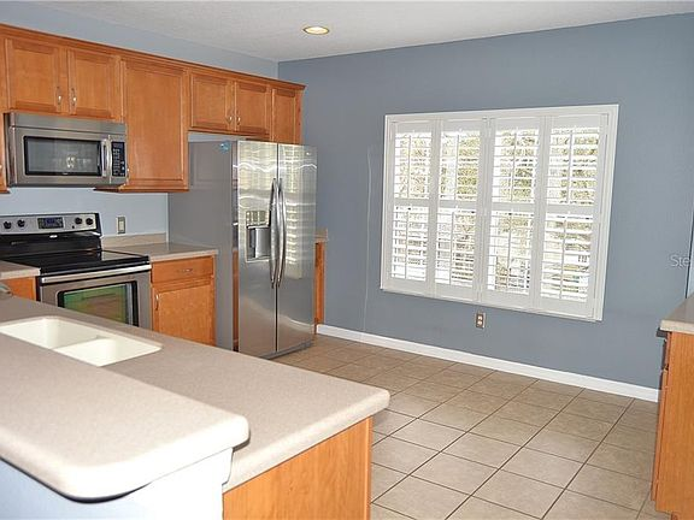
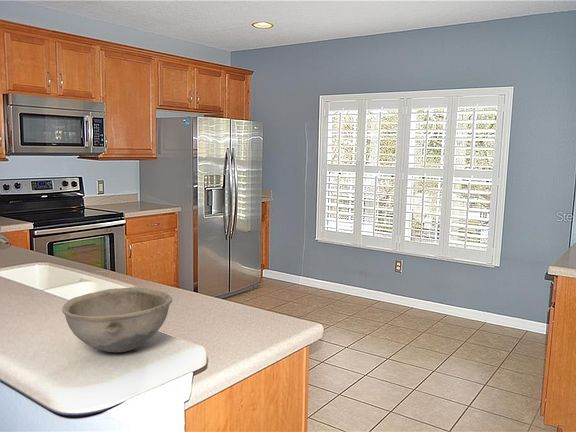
+ bowl (119, 323)
